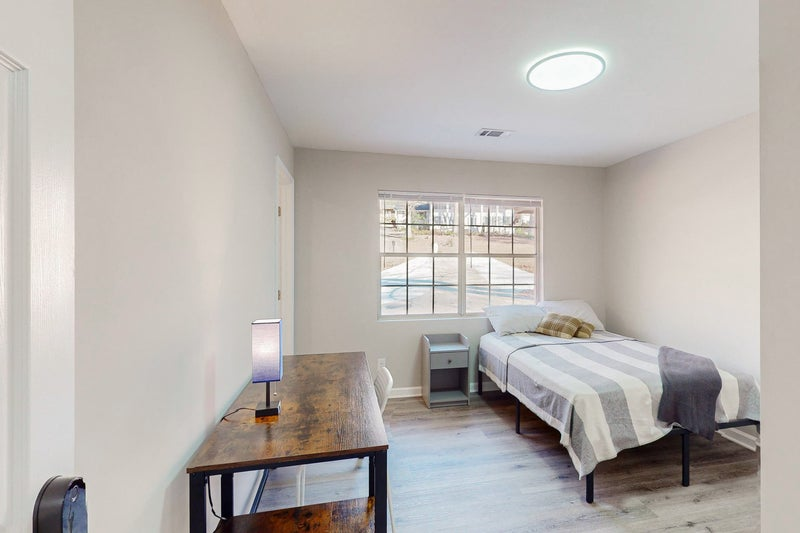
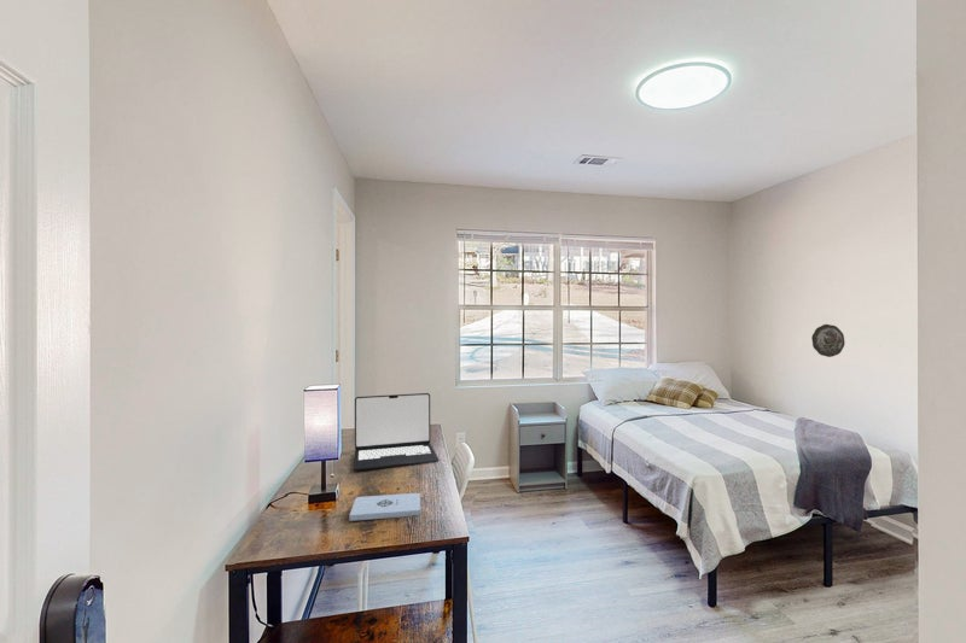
+ decorative plate (828, 340)
+ laptop (395, 428)
+ notepad (386, 505)
